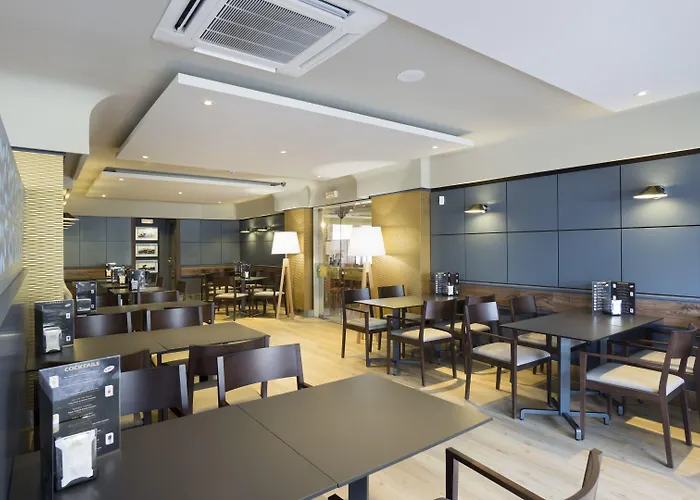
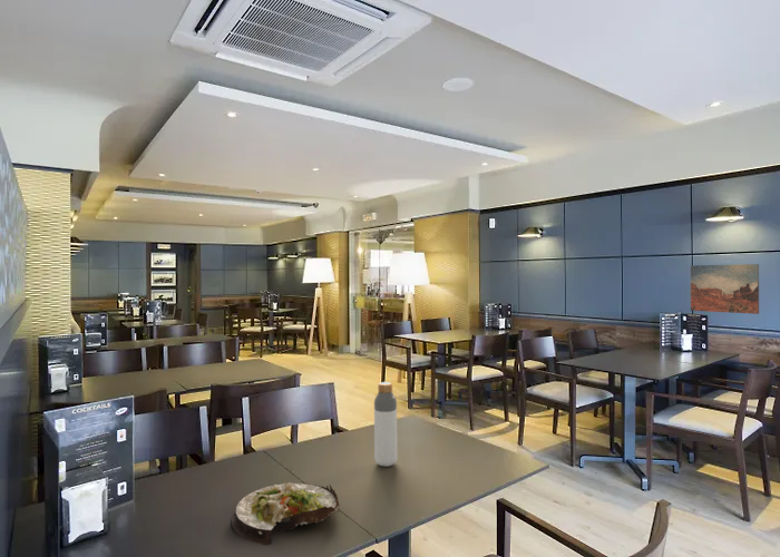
+ wall art (722, 289)
+ salad plate (284, 502)
+ bottle (386, 423)
